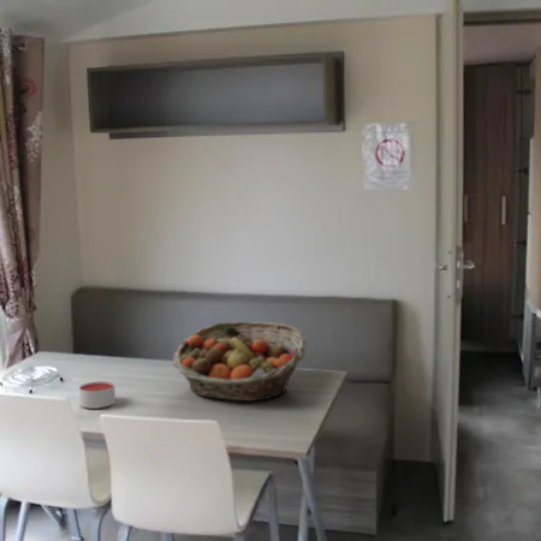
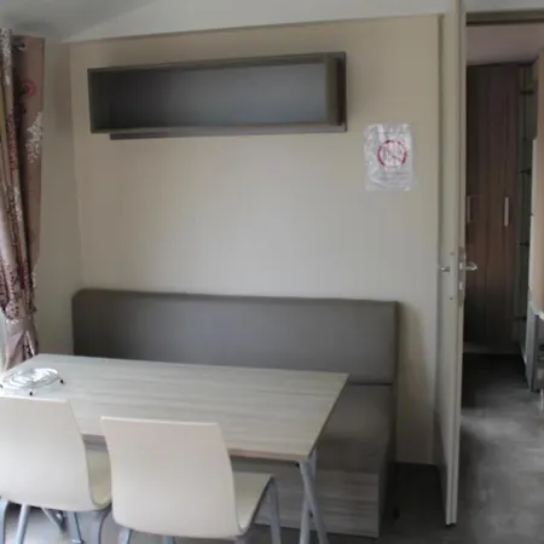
- fruit basket (239, 359)
- candle (97, 393)
